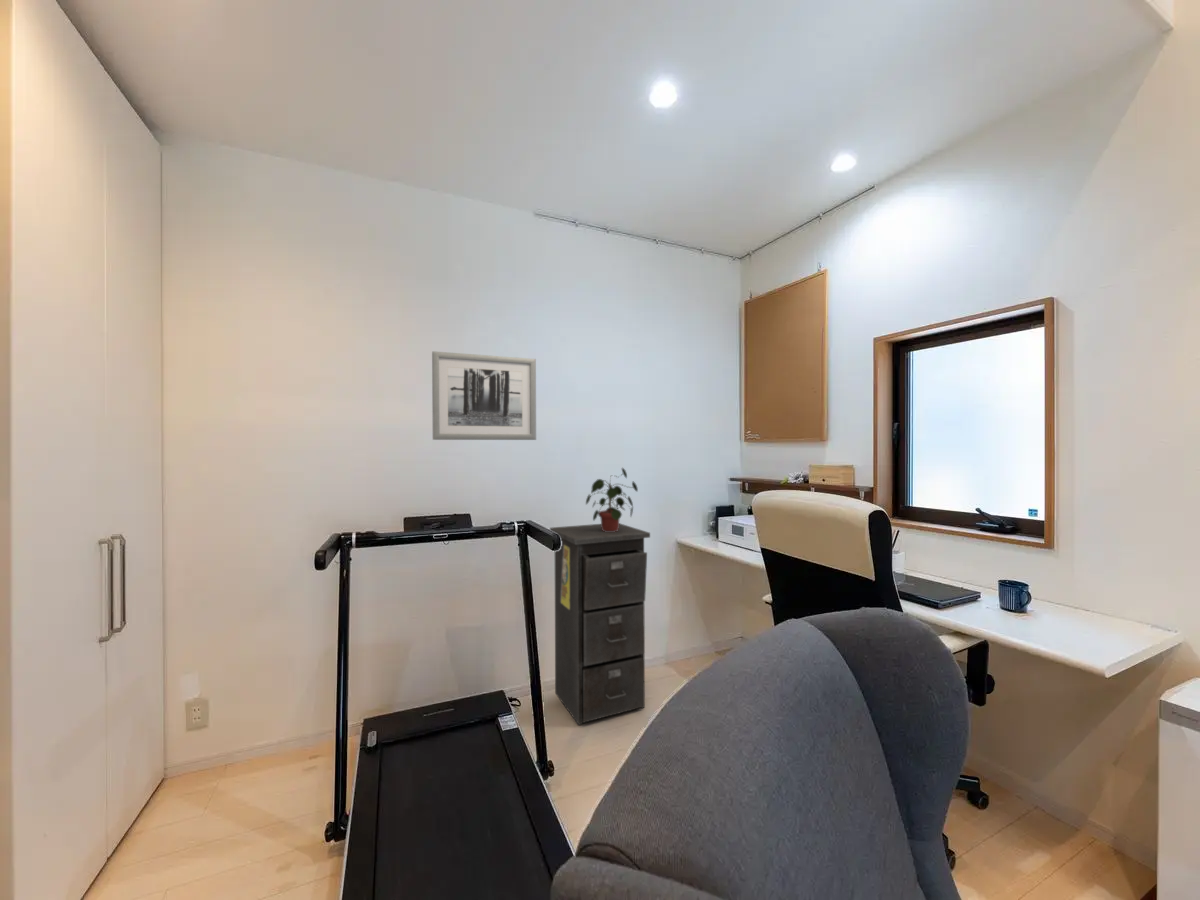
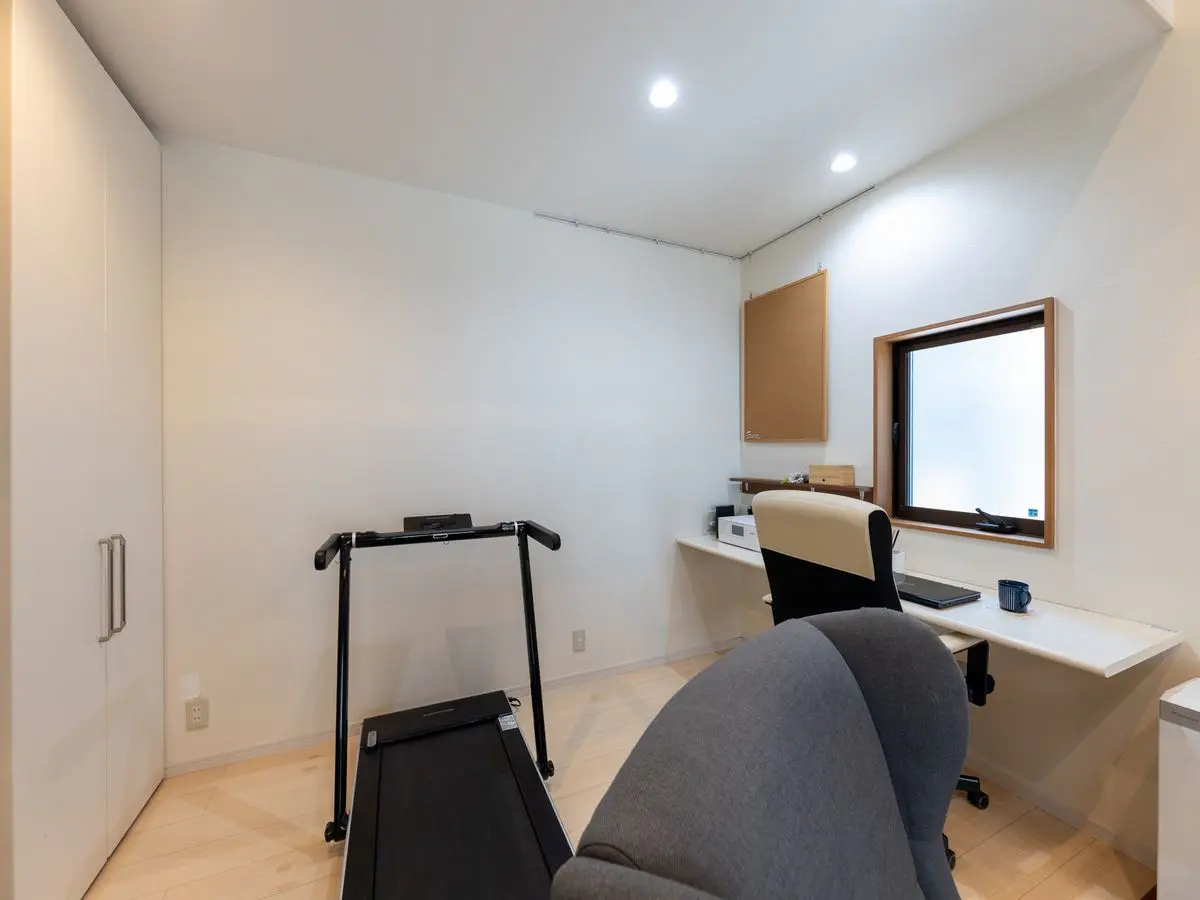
- filing cabinet (601, 617)
- potted plant (614, 499)
- wall art (486, 397)
